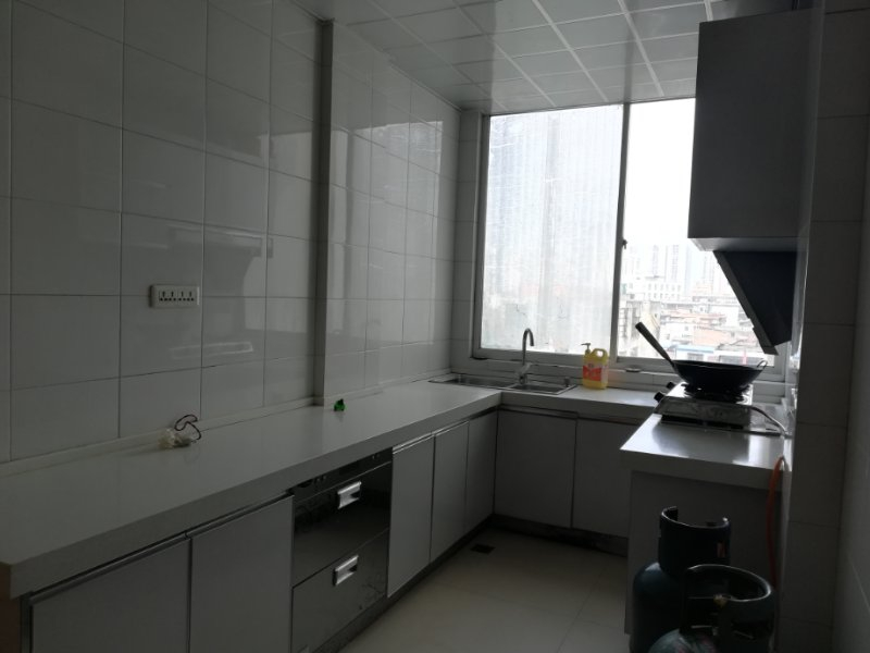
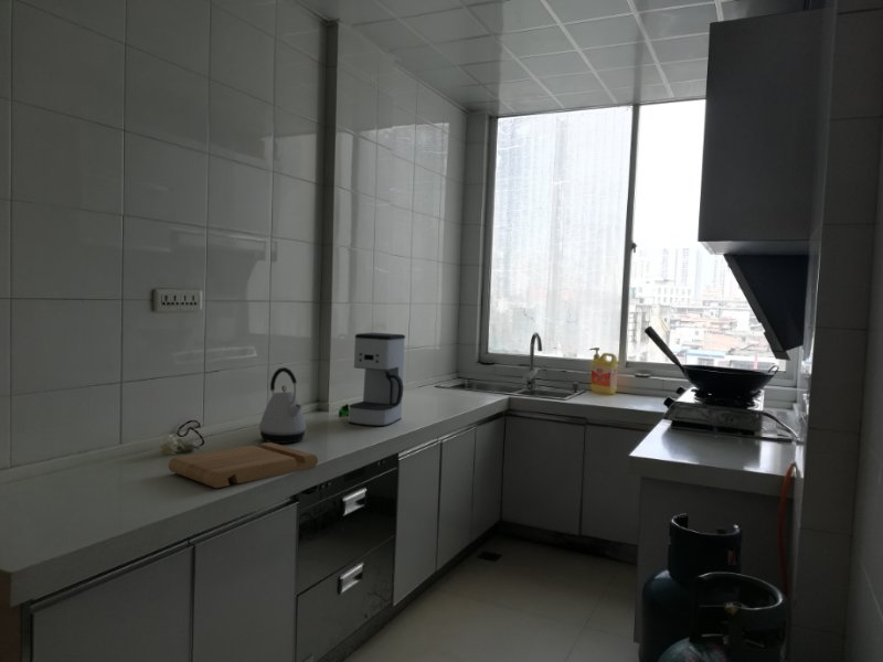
+ cutting board (245, 462)
+ coffee maker (380, 377)
+ kettle (284, 404)
